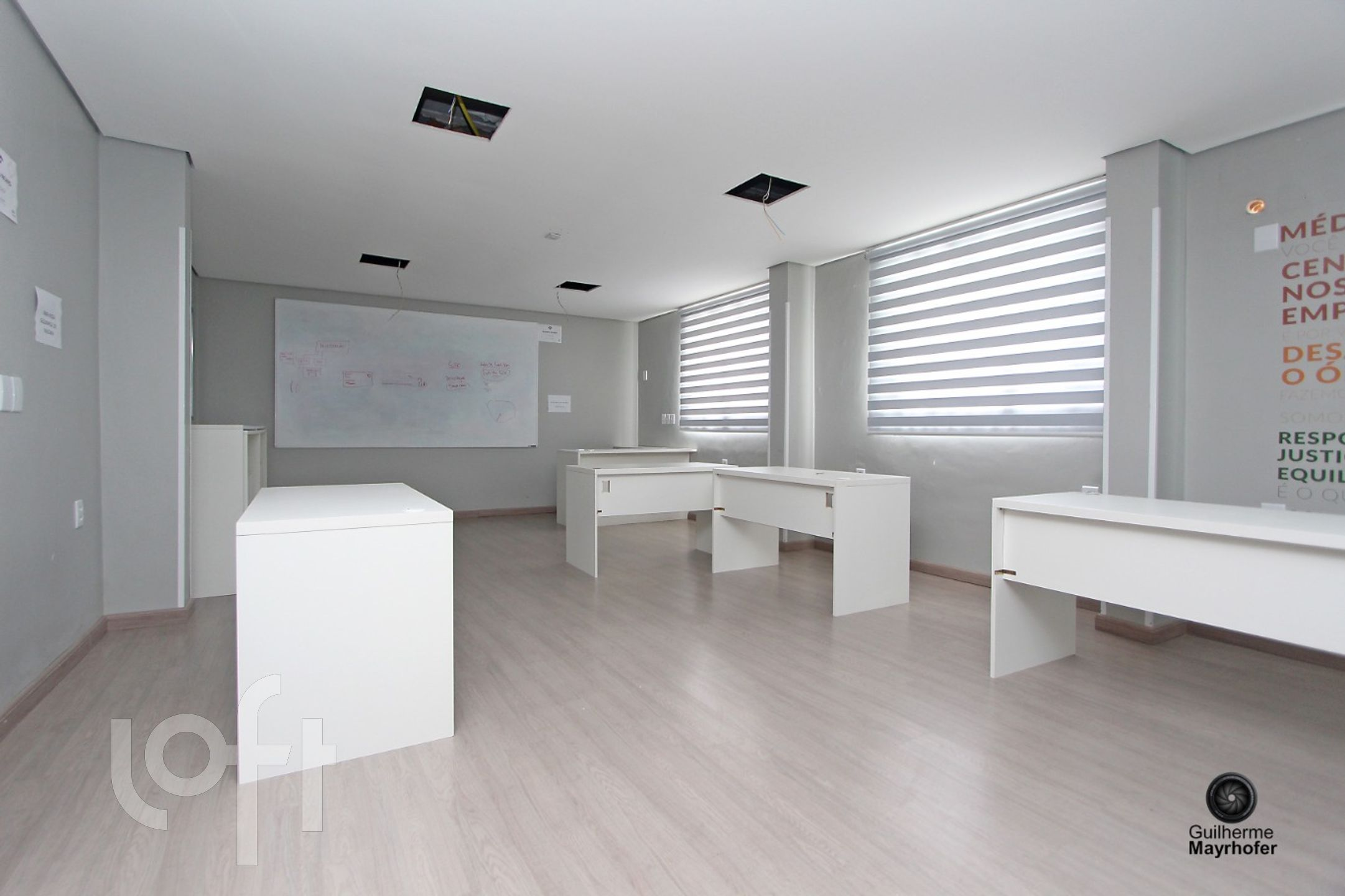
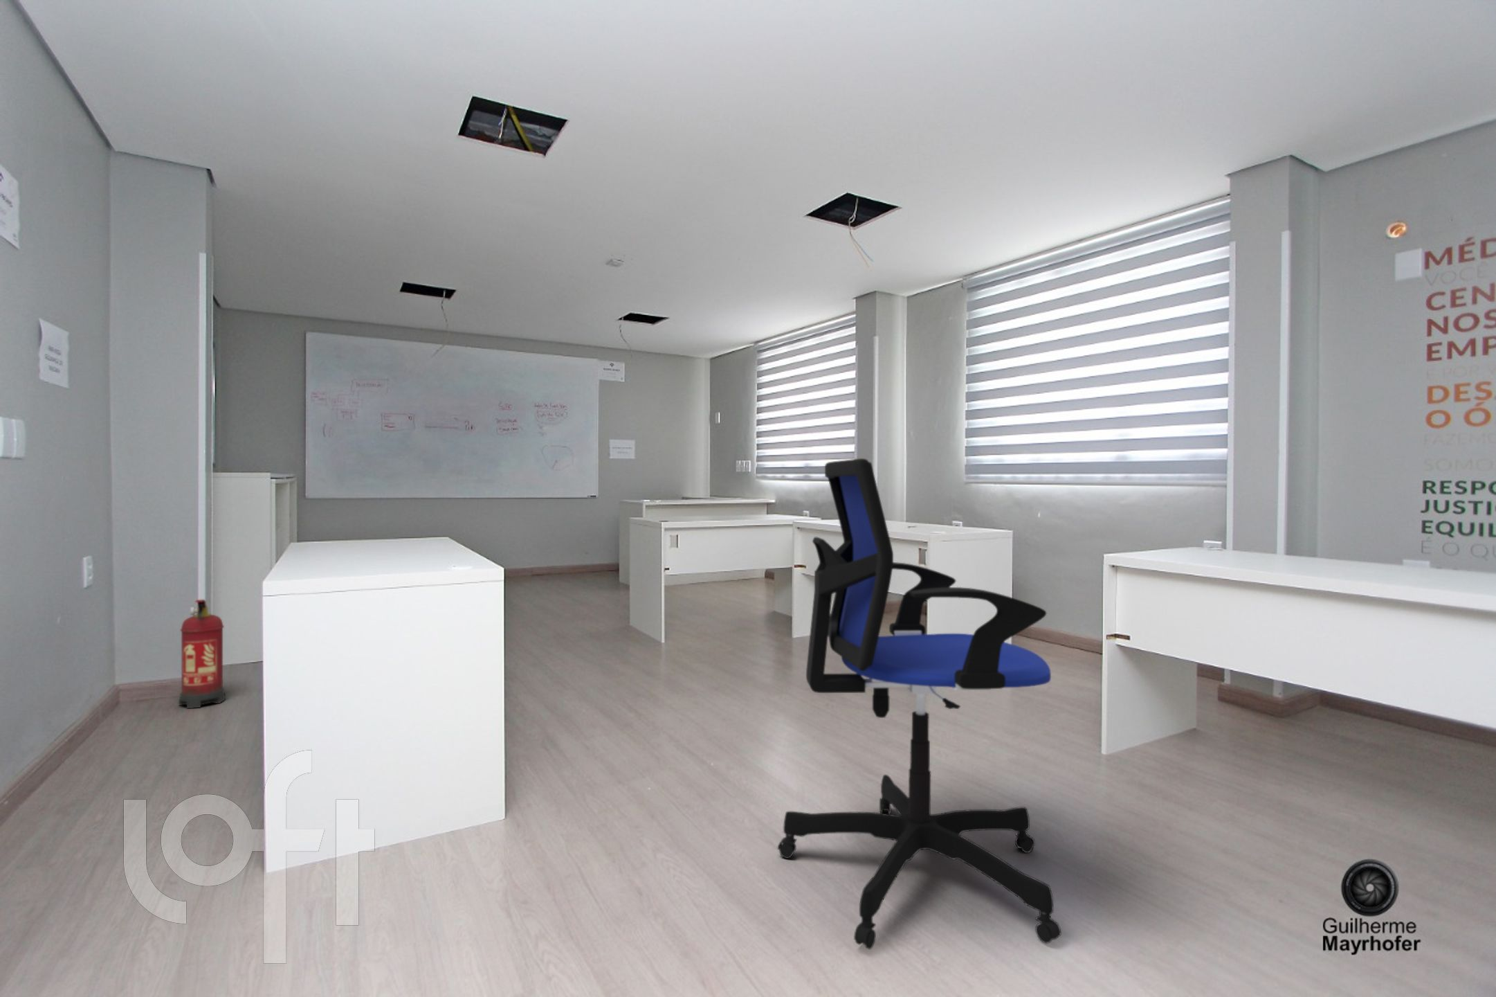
+ fire extinguisher (202, 649)
+ office chair (917, 667)
